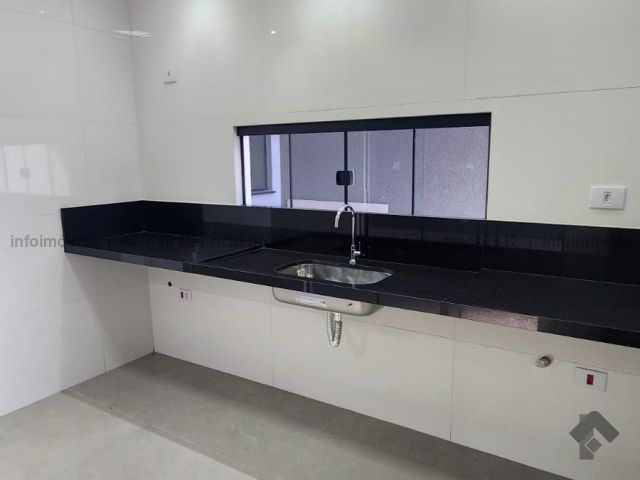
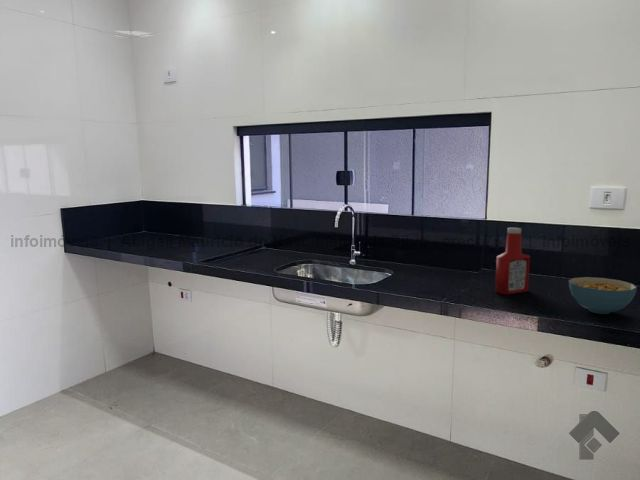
+ cereal bowl (600, 297)
+ soap bottle (513, 260)
